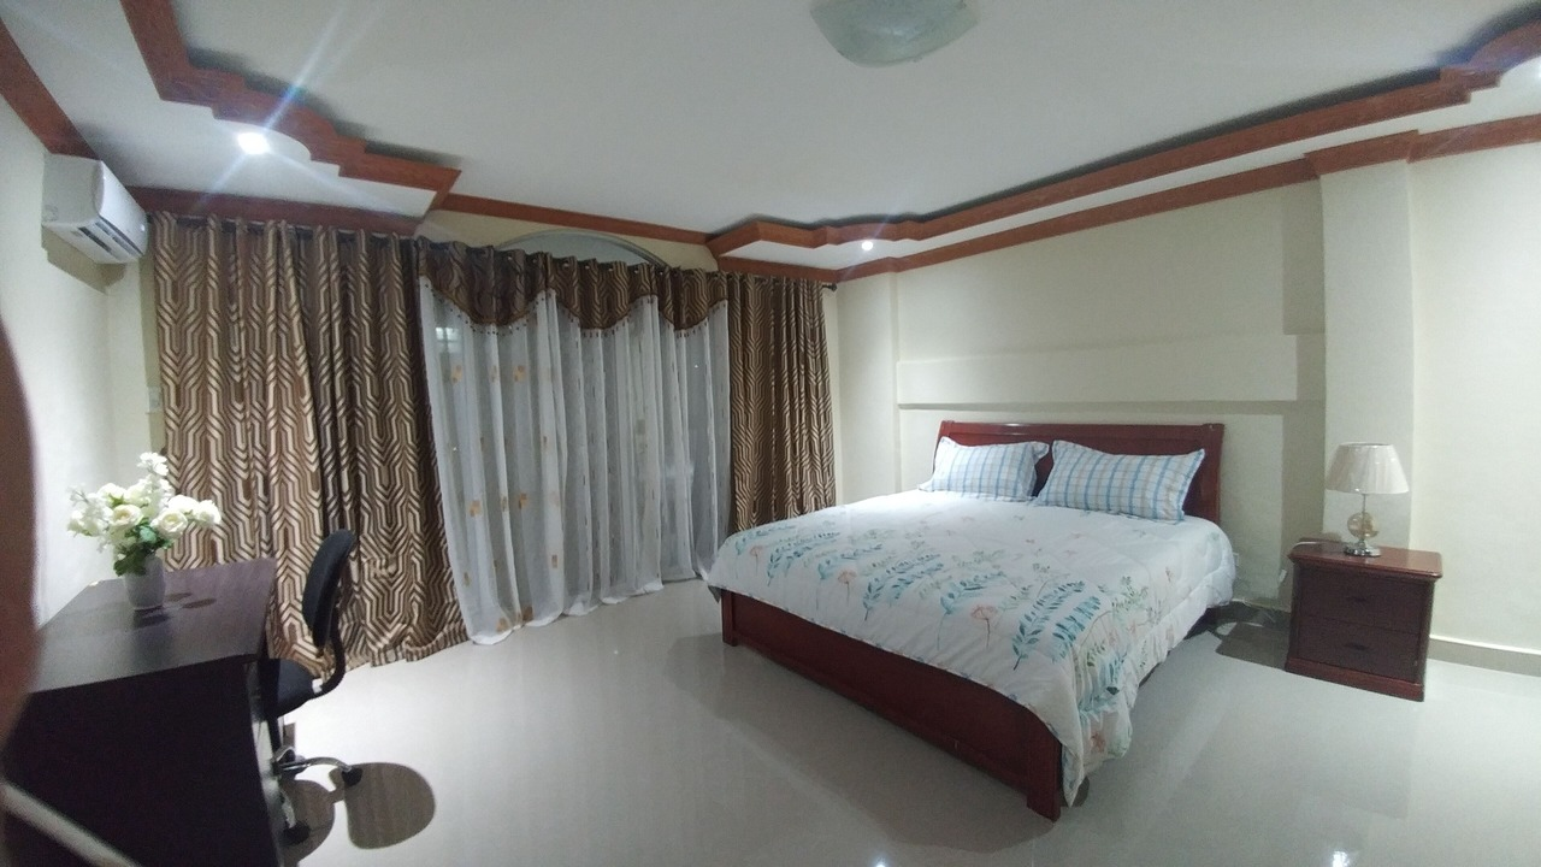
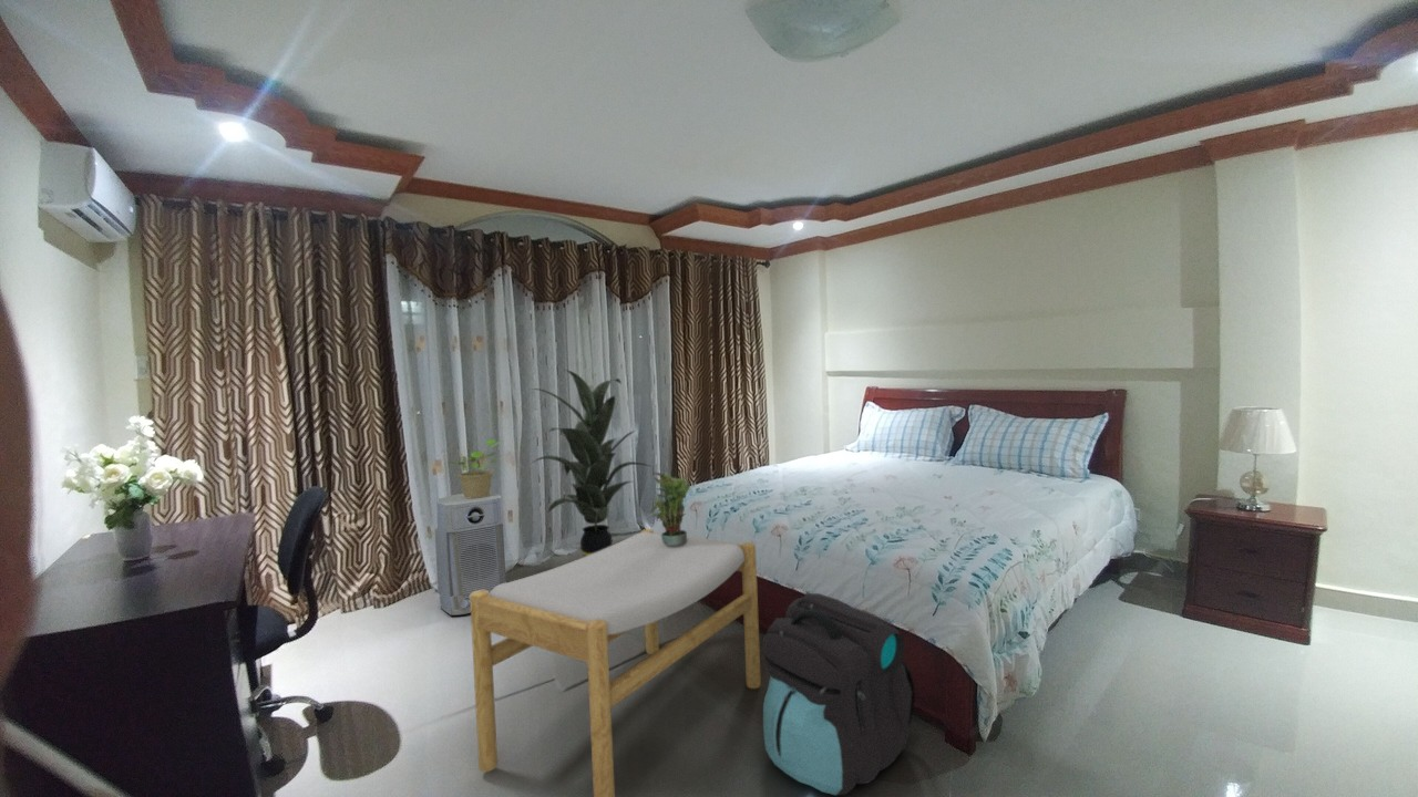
+ potted plant (667, 505)
+ potted plant (475, 467)
+ footstool (625, 632)
+ indoor plant (584, 469)
+ air purifier (471, 548)
+ backpack (835, 680)
